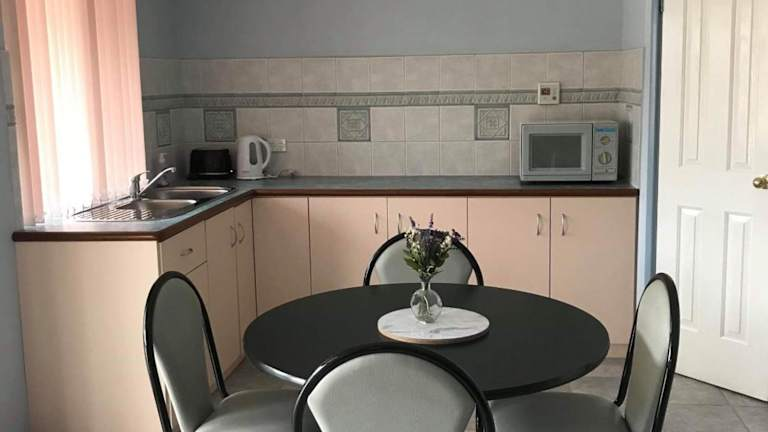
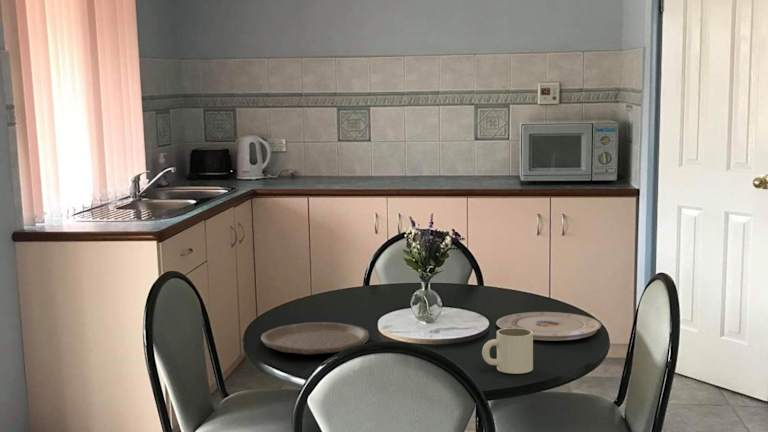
+ plate (315, 338)
+ mug (507, 350)
+ plate (548, 325)
